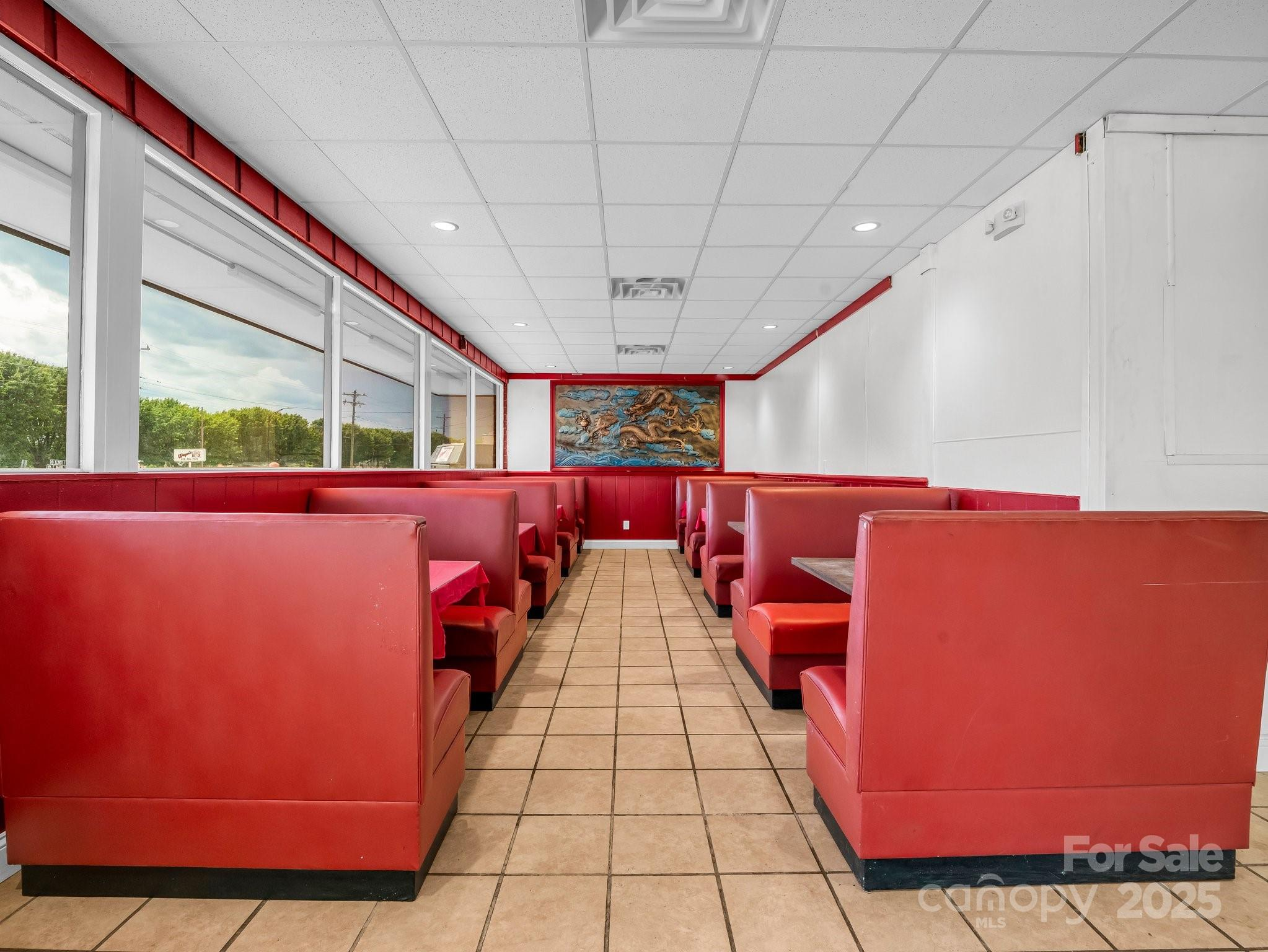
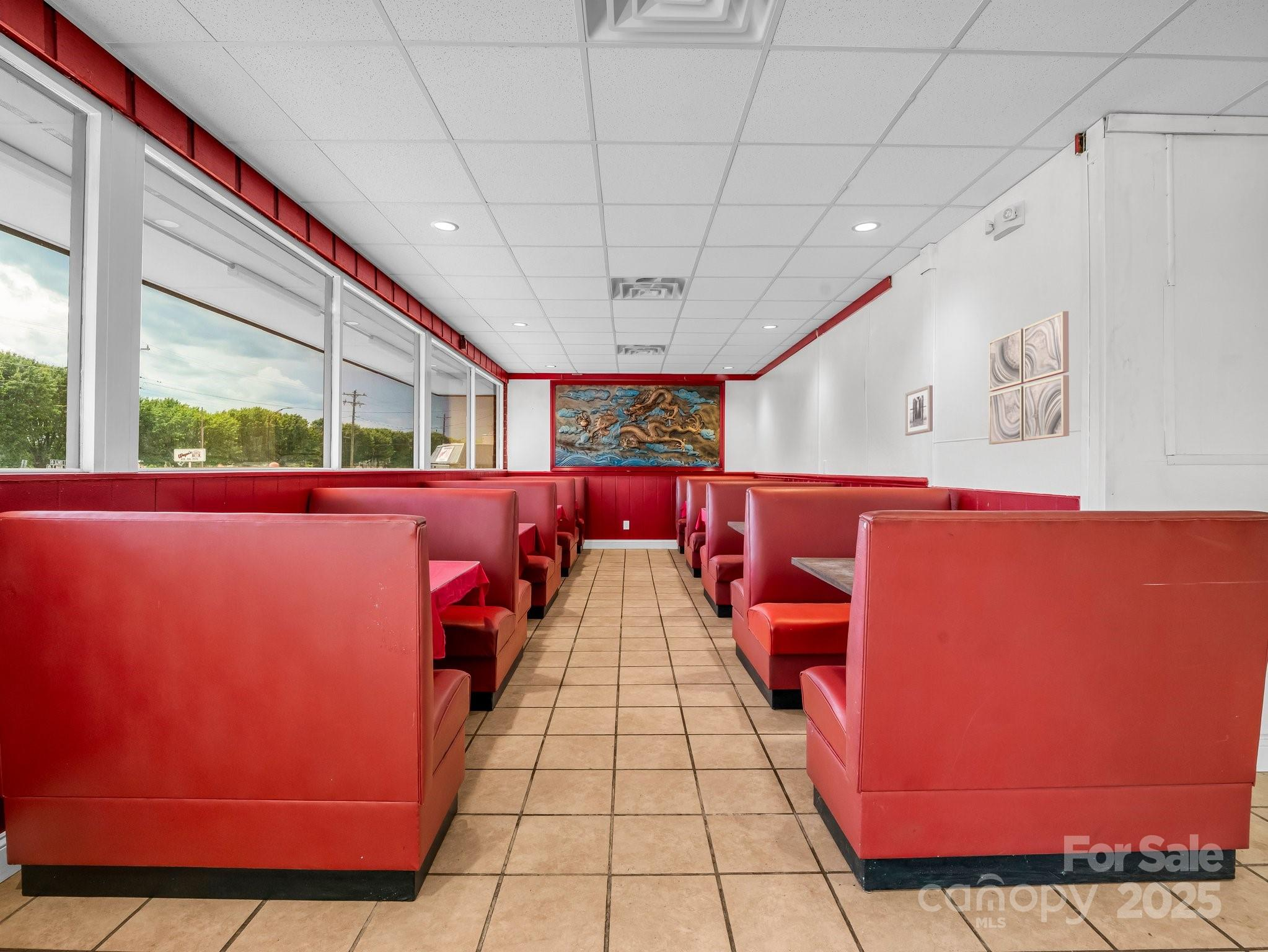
+ wall art (1024, 385)
+ wall art (918, 411)
